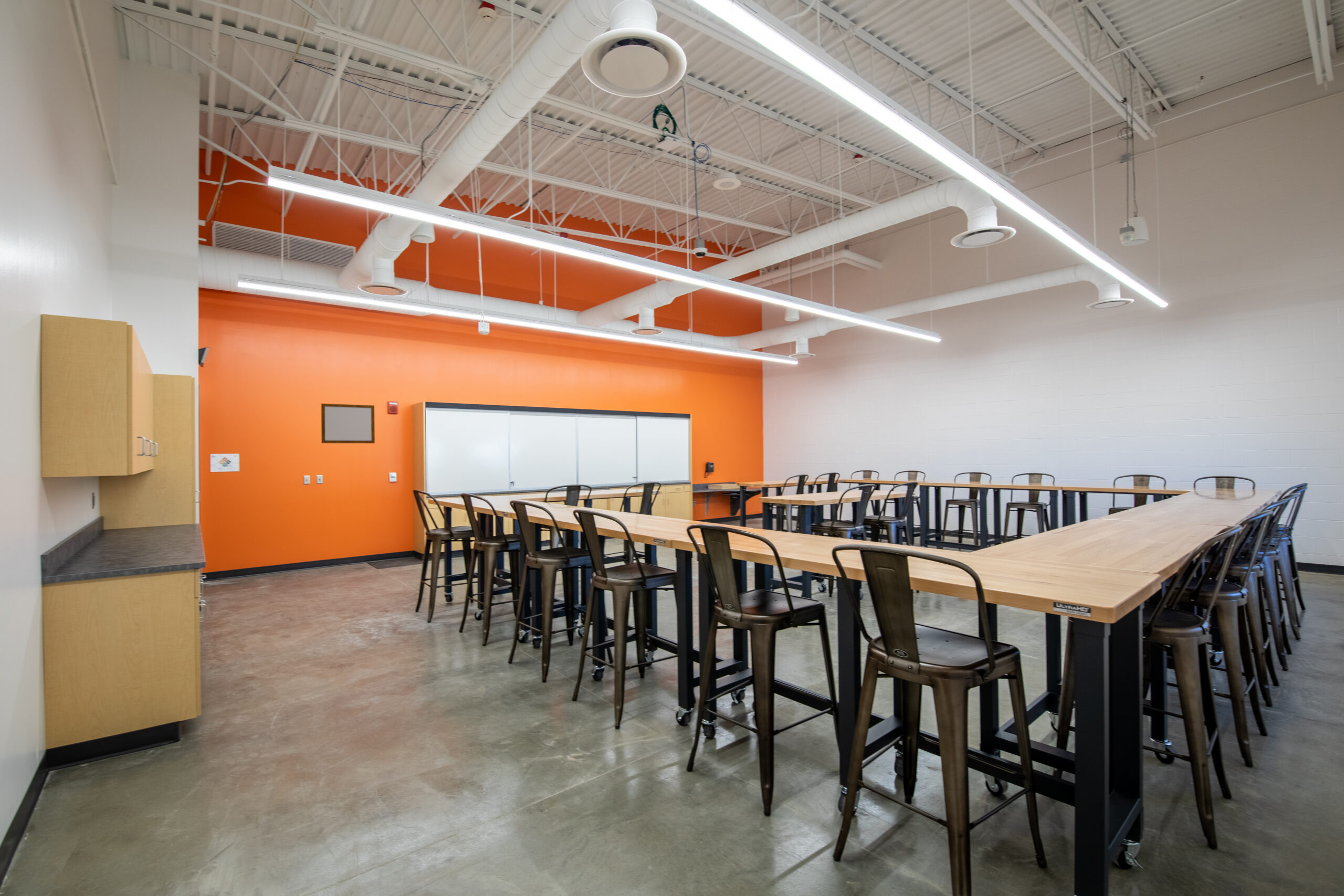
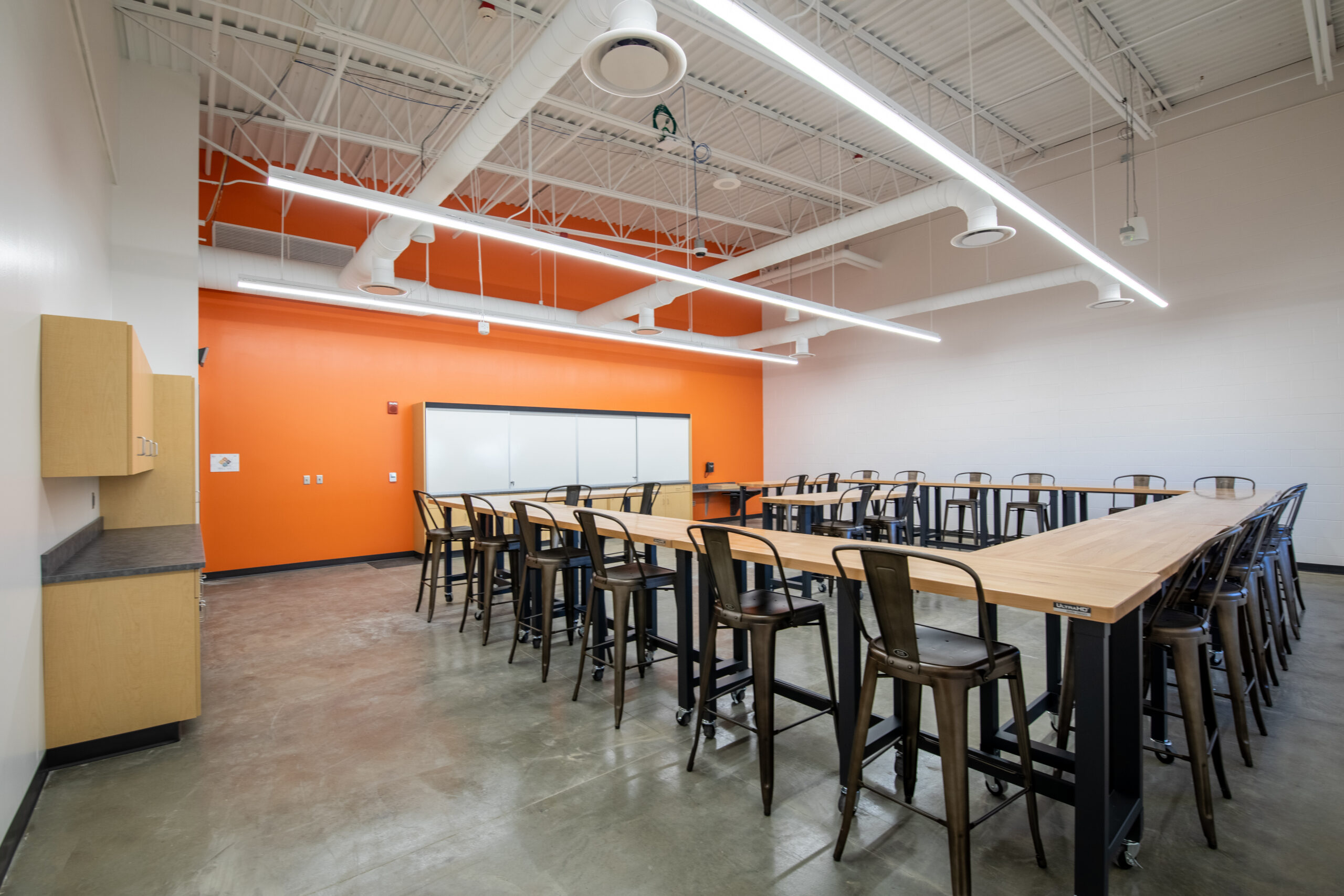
- writing board (348, 424)
